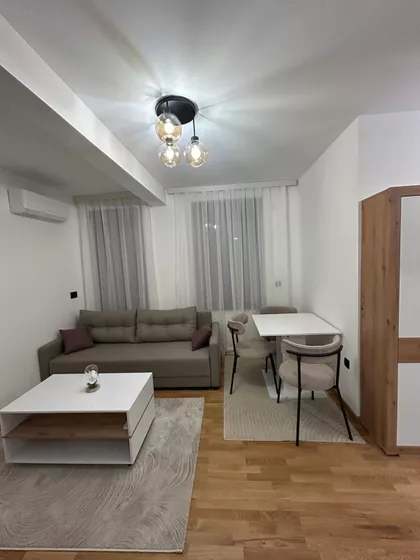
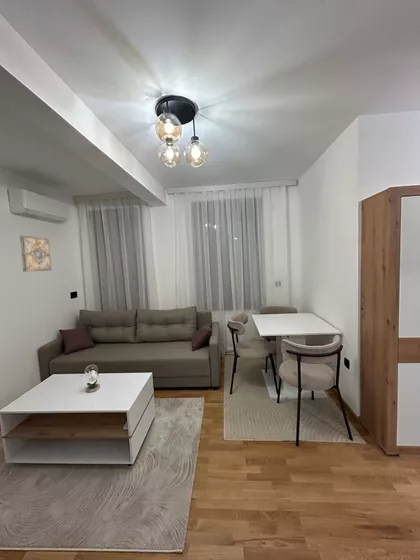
+ wall art (36, 254)
